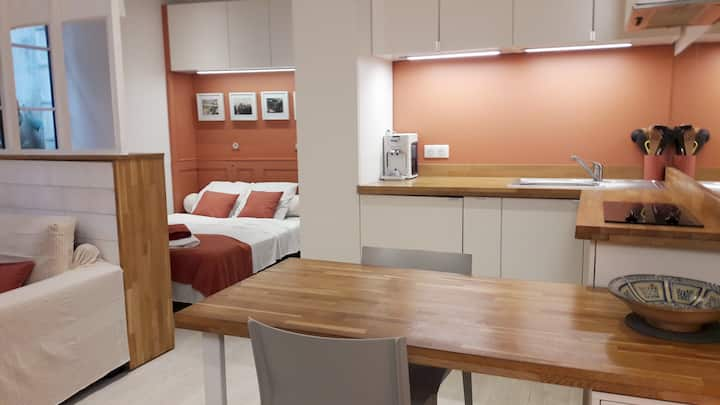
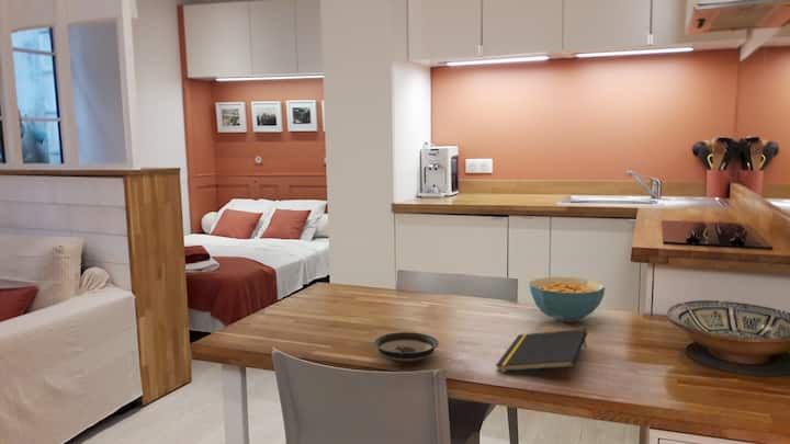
+ saucer (406, 349)
+ cereal bowl (565, 301)
+ notepad (543, 349)
